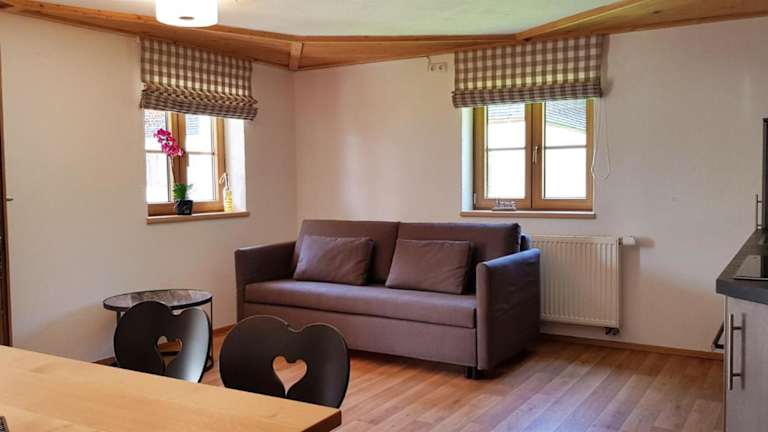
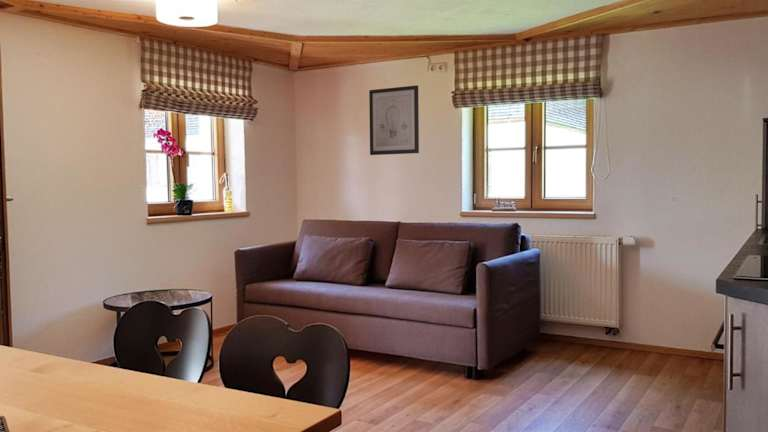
+ wall art (393, 121)
